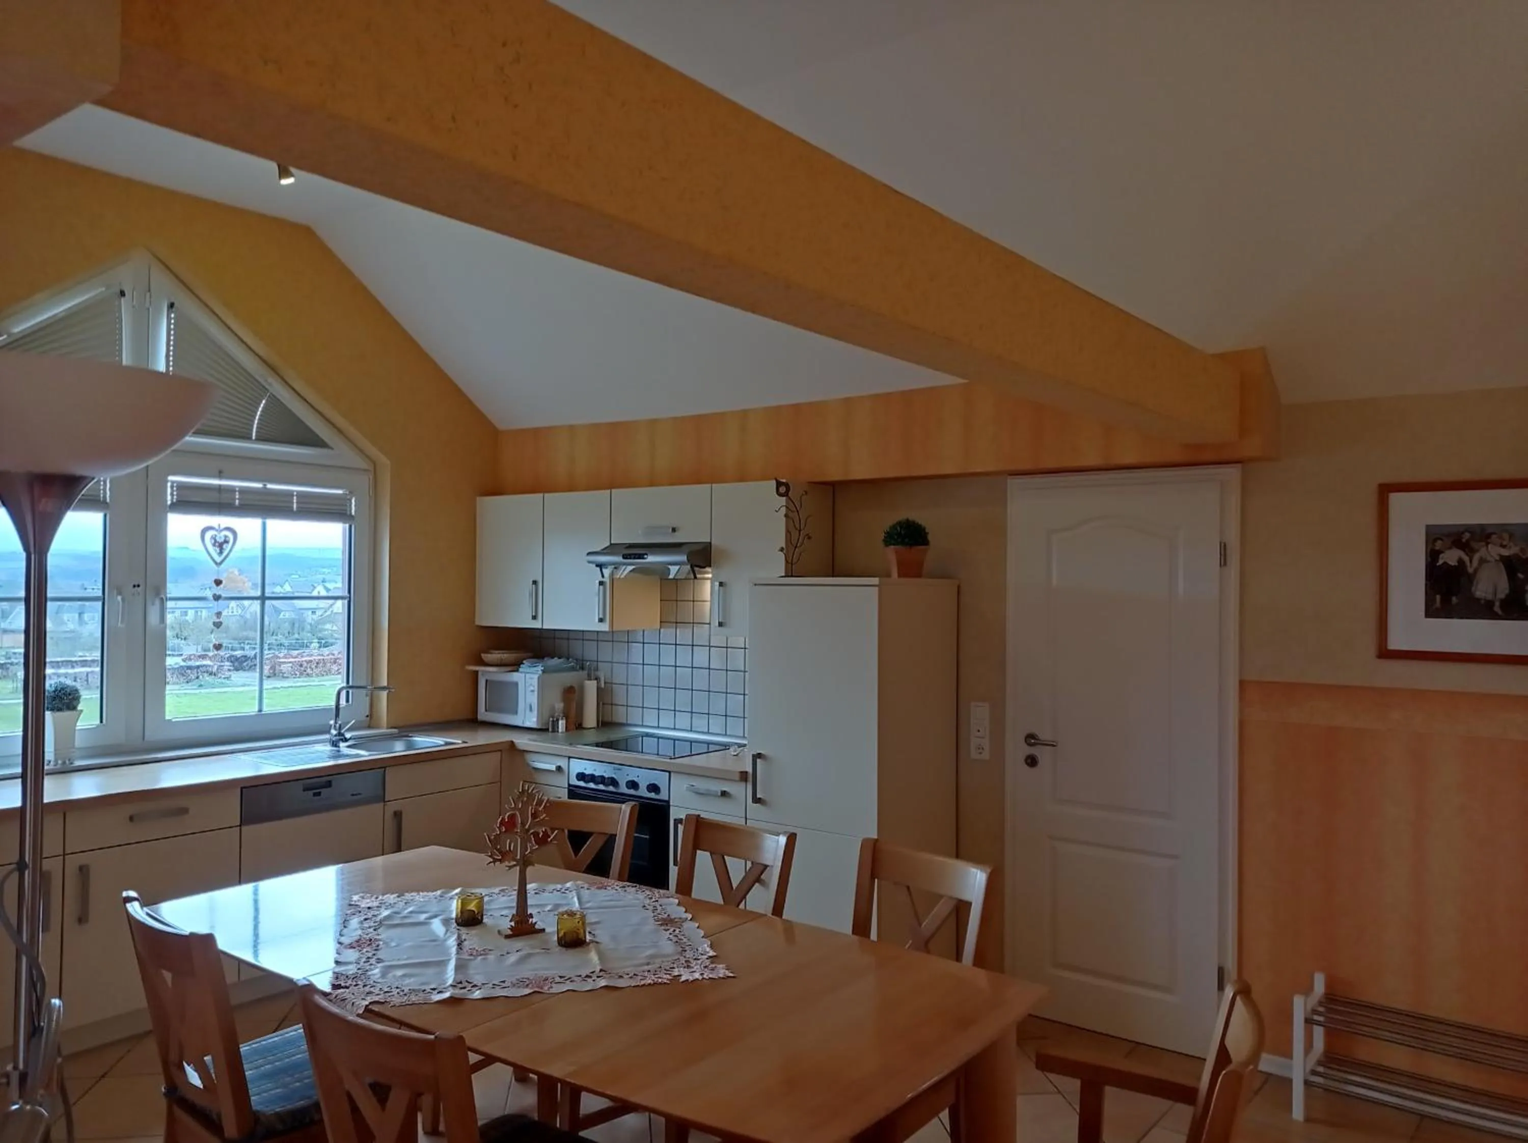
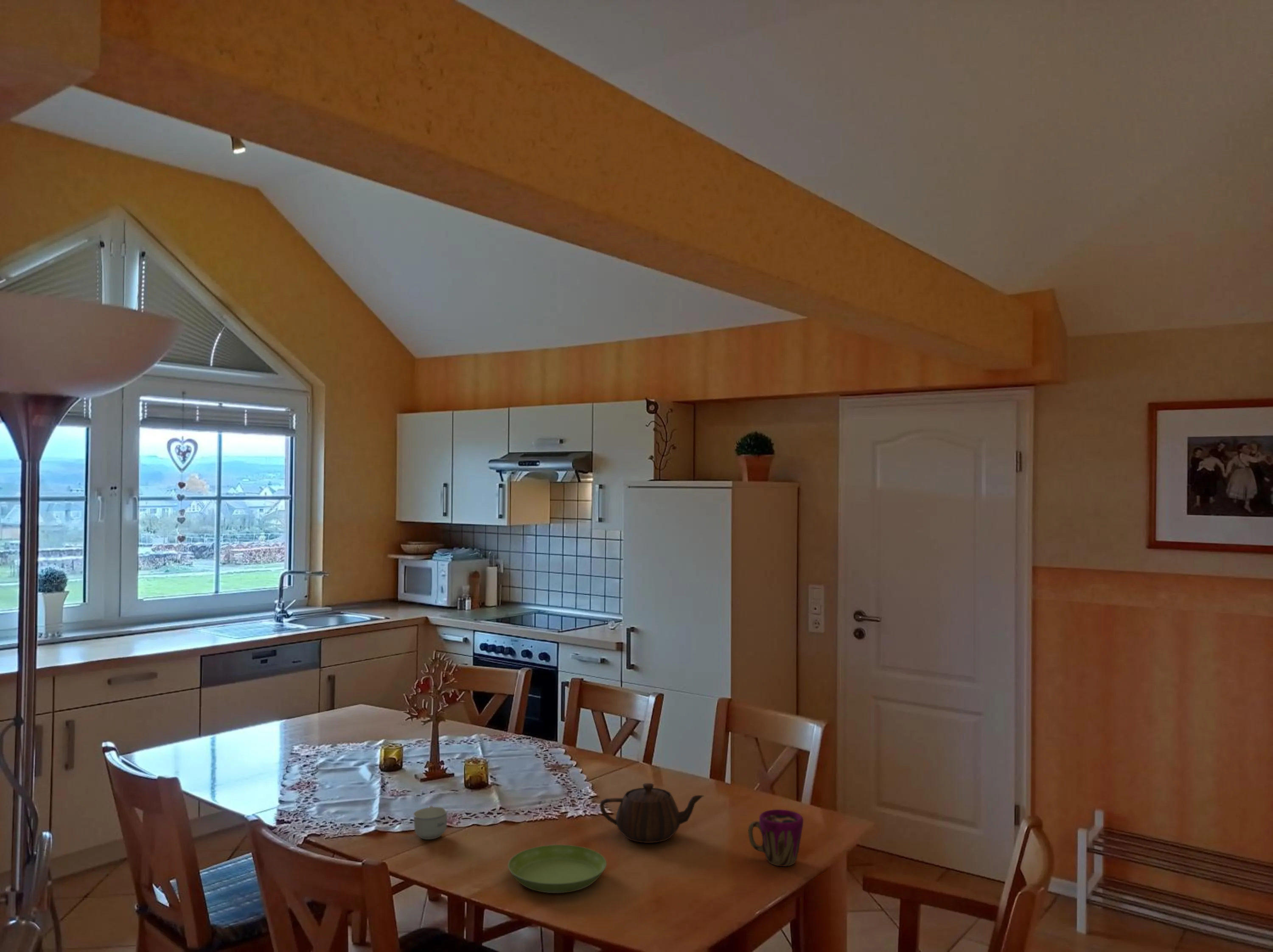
+ cup (775, 837)
+ teapot (651, 809)
+ cup (431, 822)
+ saucer (557, 870)
